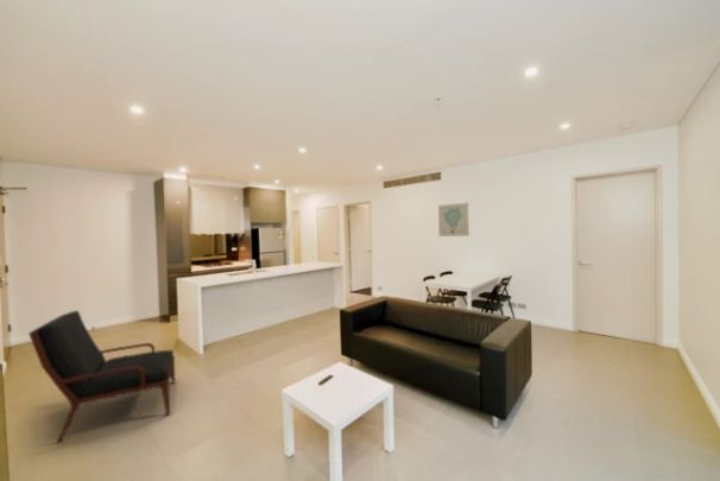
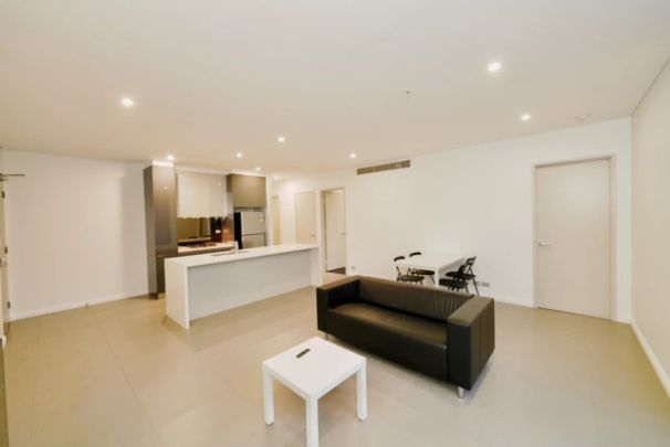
- armchair (115, 360)
- wall art (453, 220)
